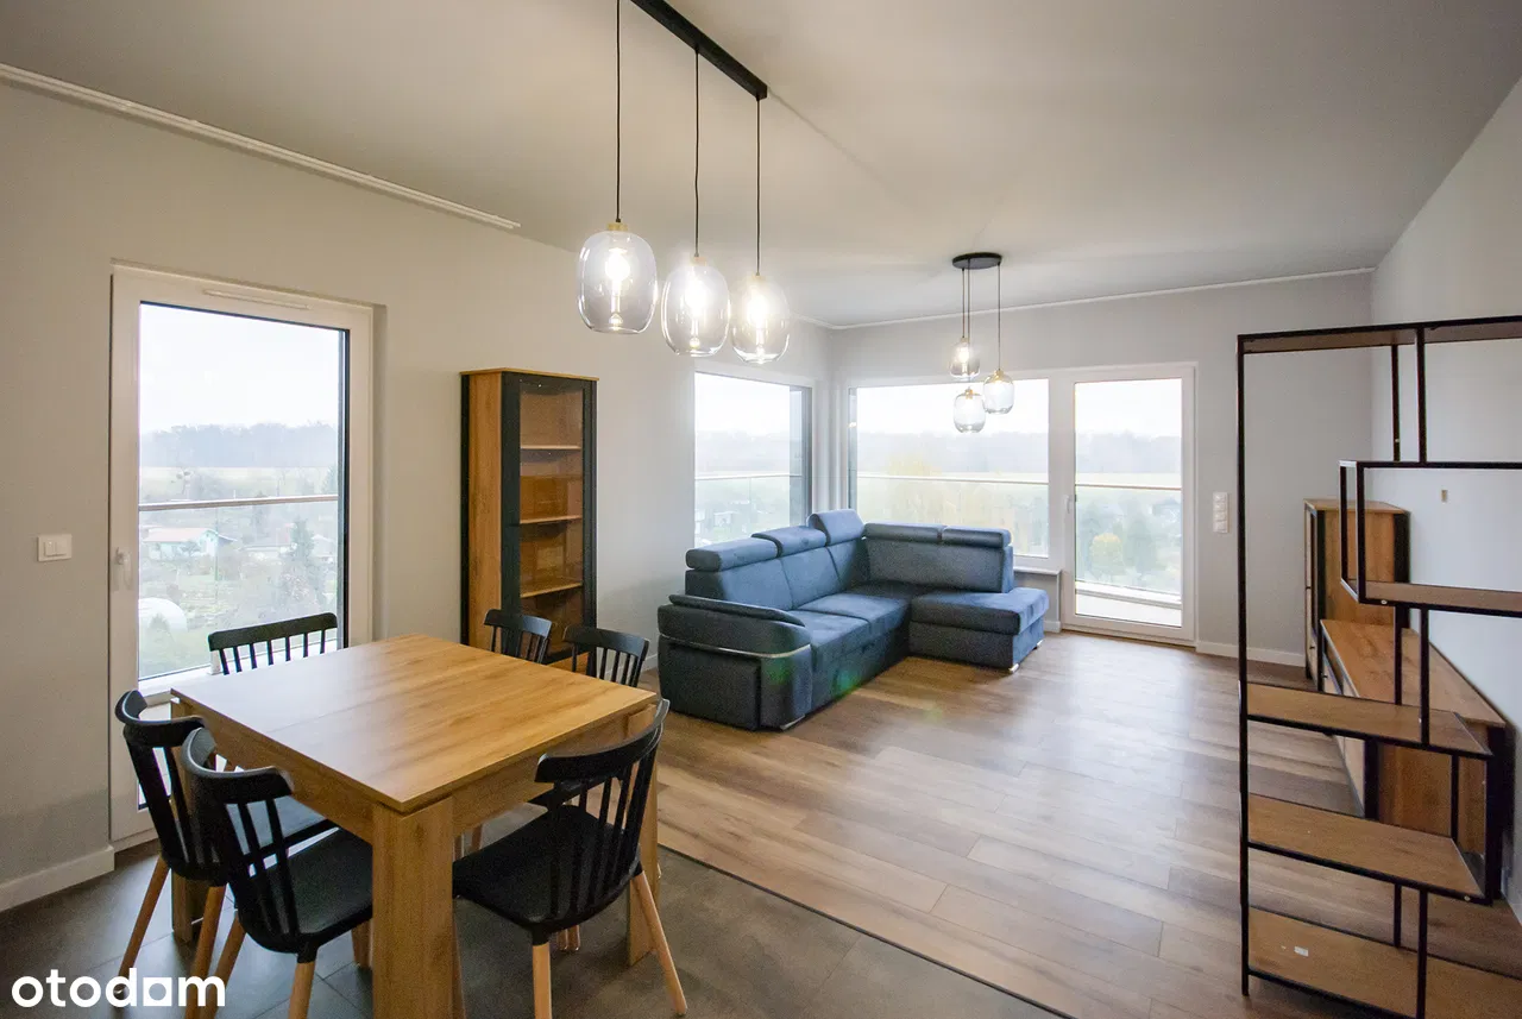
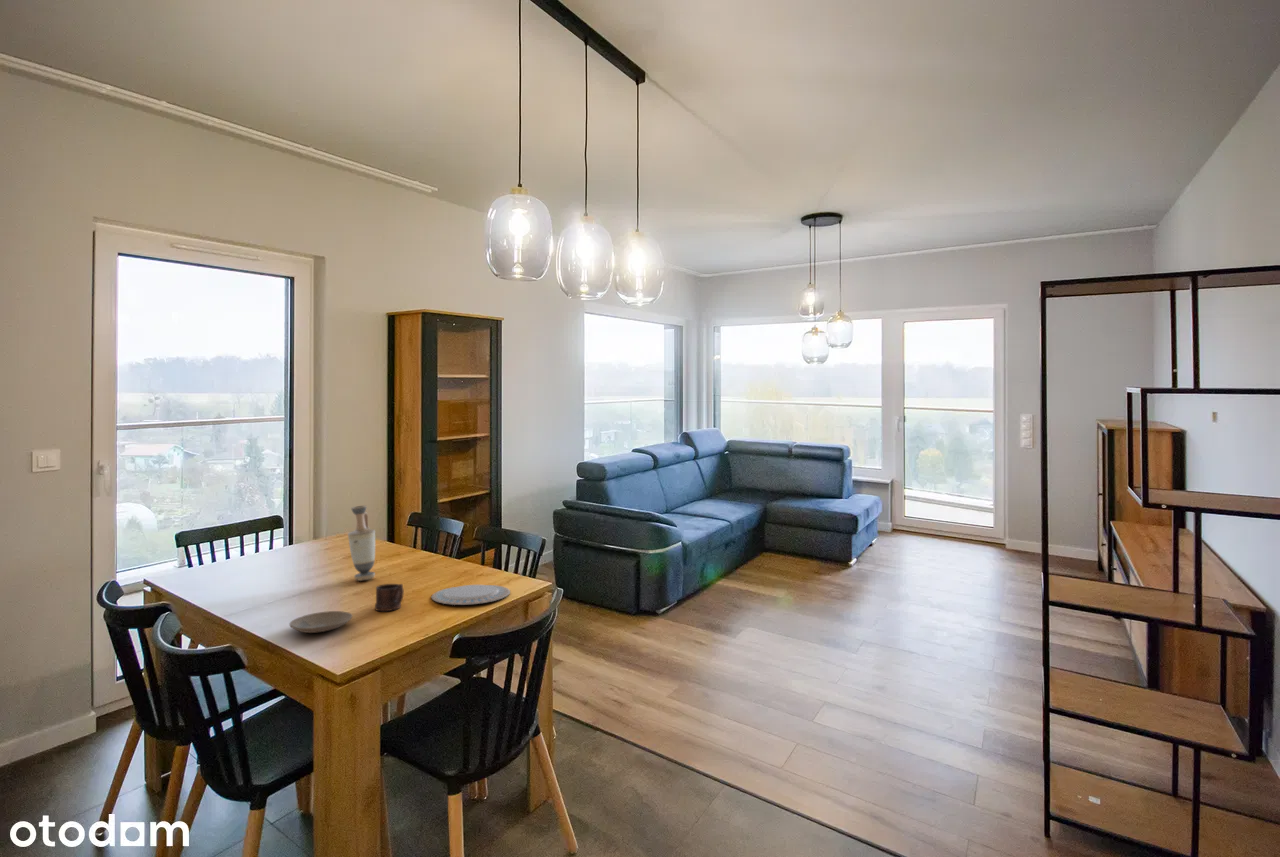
+ vase (361, 542)
+ mug (391, 595)
+ plate (321, 623)
+ chinaware (471, 592)
